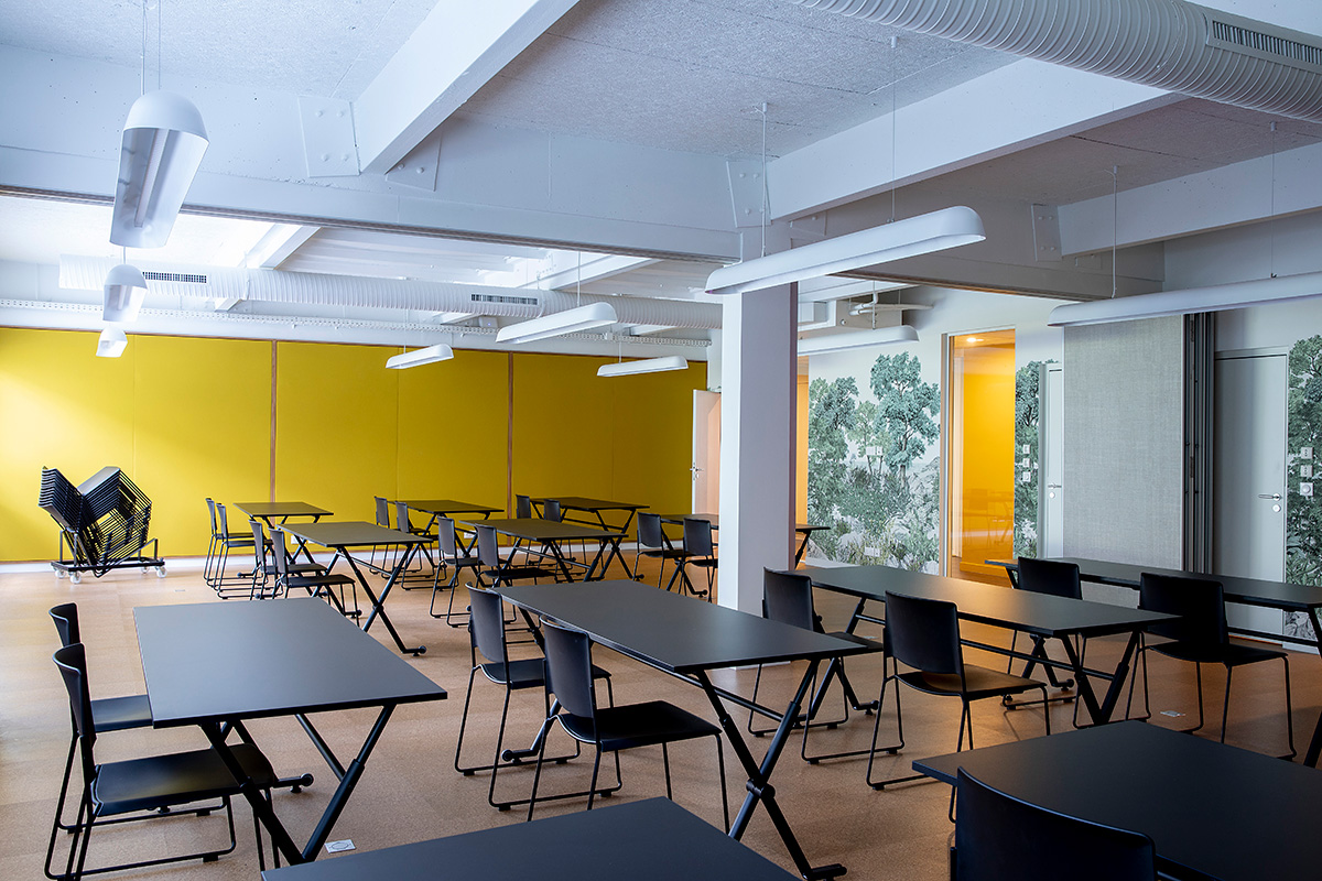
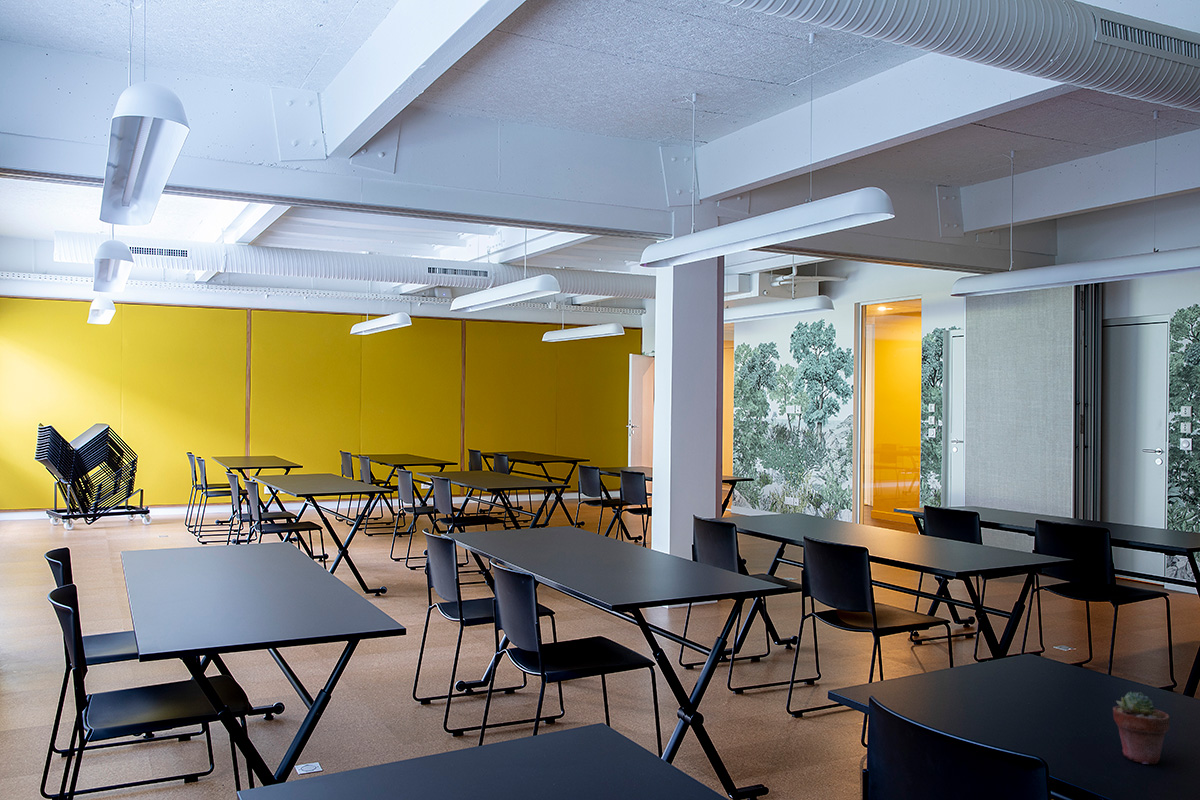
+ potted succulent (1140, 724)
